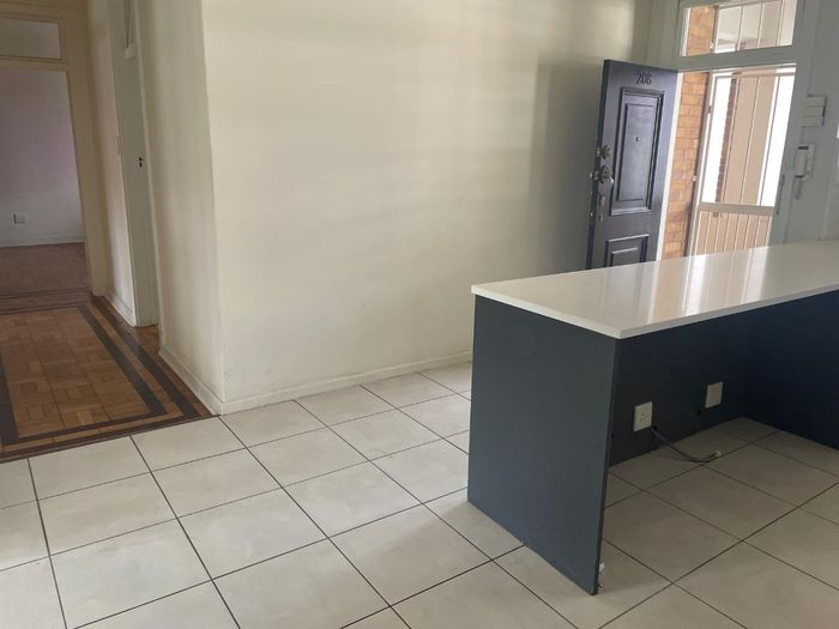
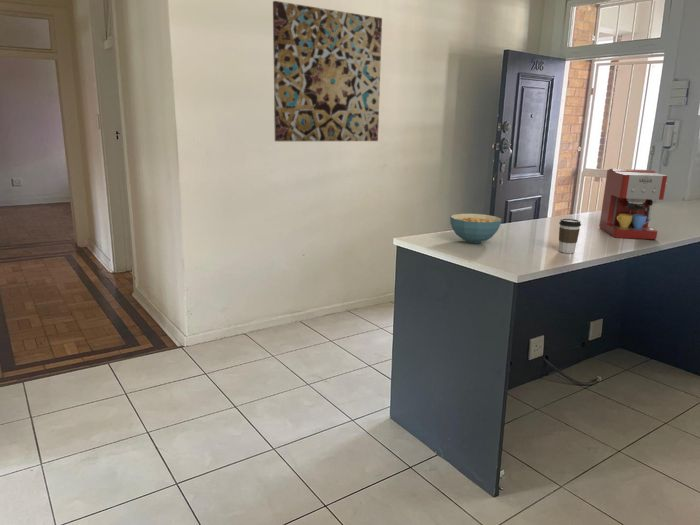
+ coffee cup (568, 235)
+ wall art (329, 77)
+ coffee maker (631, 202)
+ cereal bowl (474, 229)
